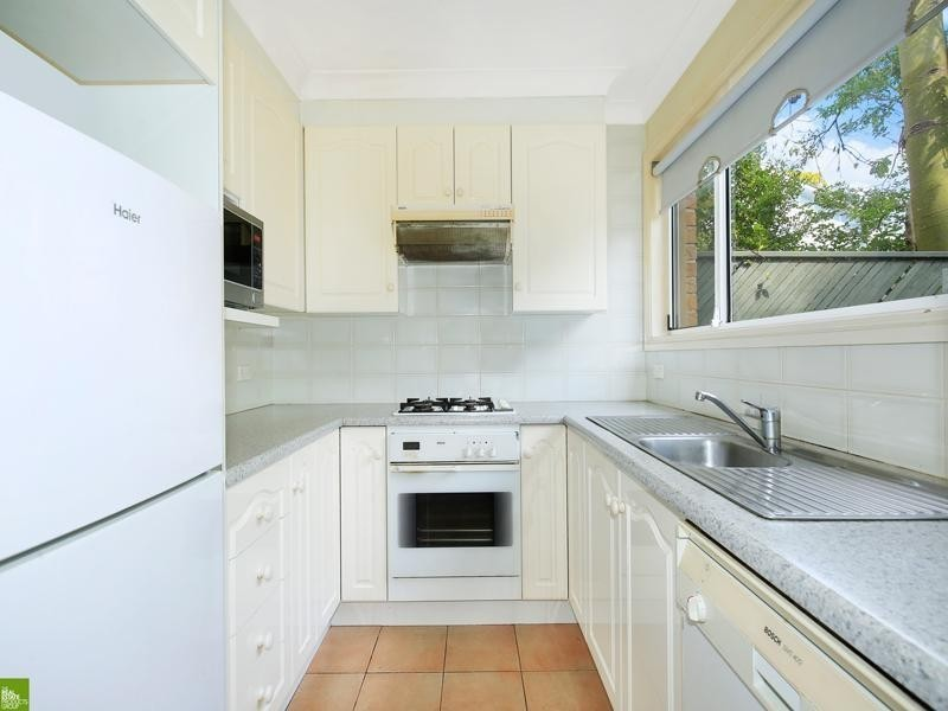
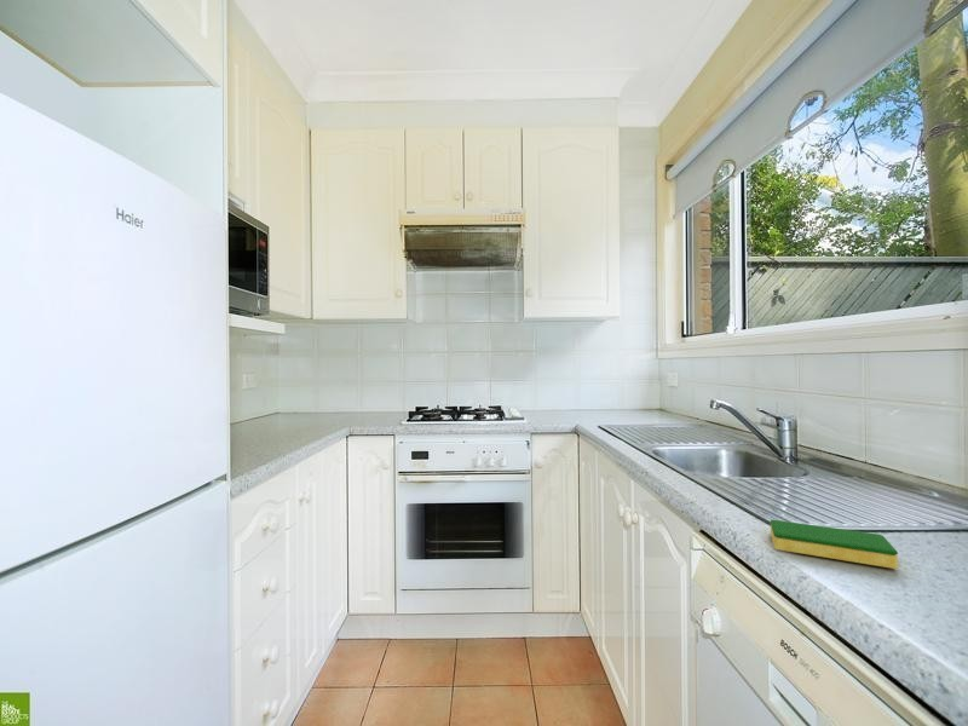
+ dish sponge (828, 541)
